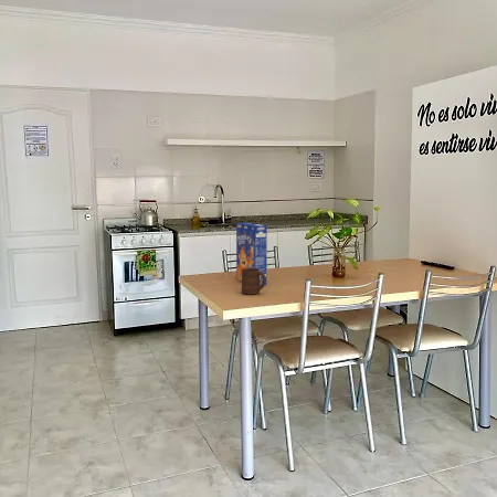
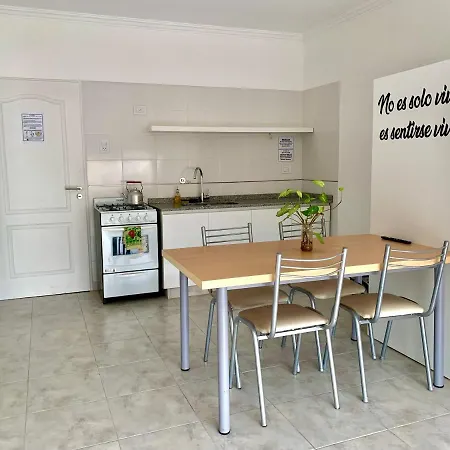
- cup (253, 281)
- cereal box (251, 253)
